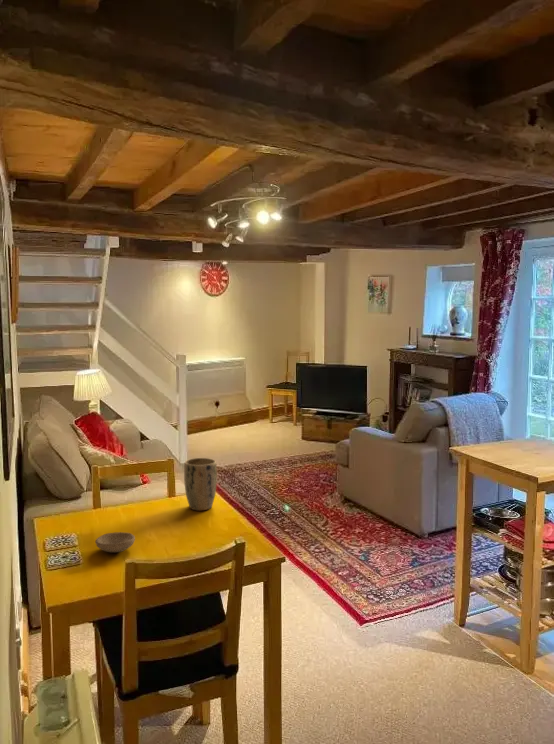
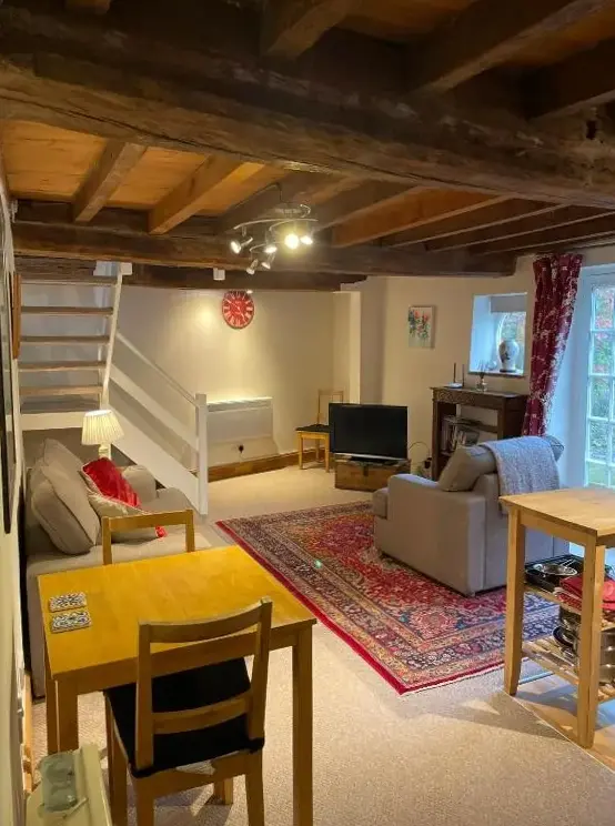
- bowl (115, 543)
- plant pot (200, 484)
